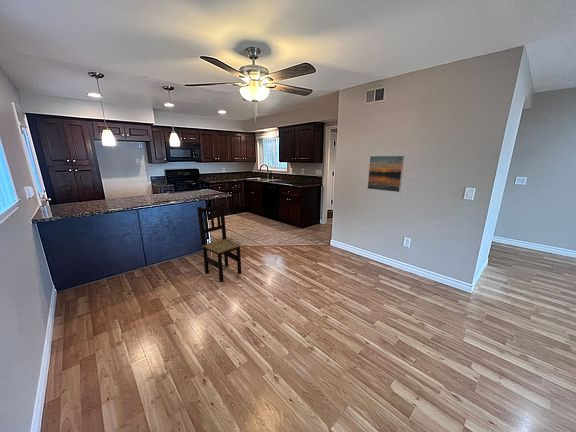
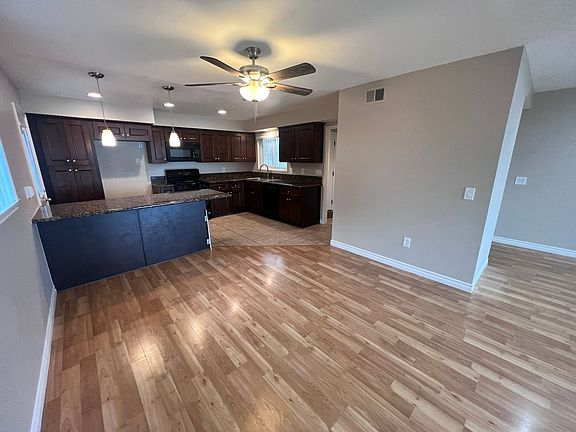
- dining chair (221, 241)
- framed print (384, 173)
